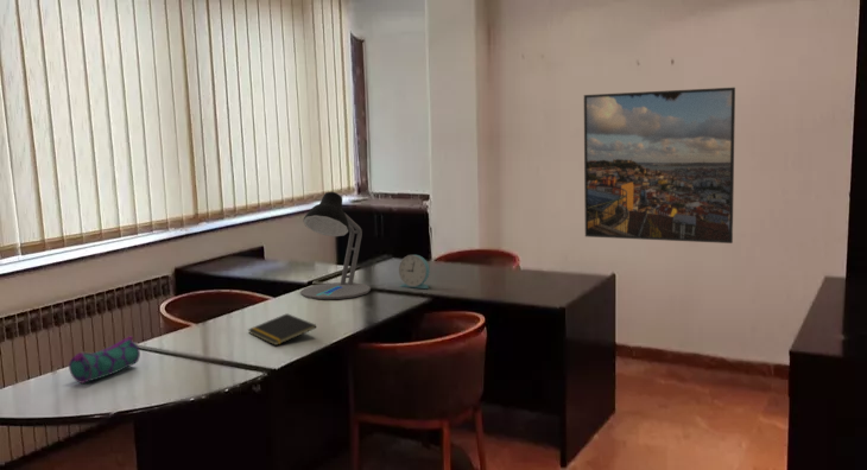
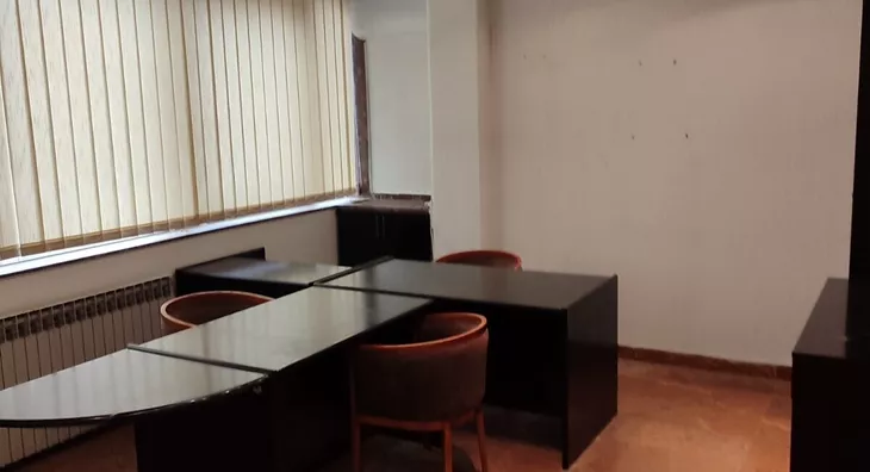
- notepad (281, 329)
- alarm clock (414, 269)
- pencil case (106, 358)
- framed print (656, 166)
- desk lamp (337, 235)
